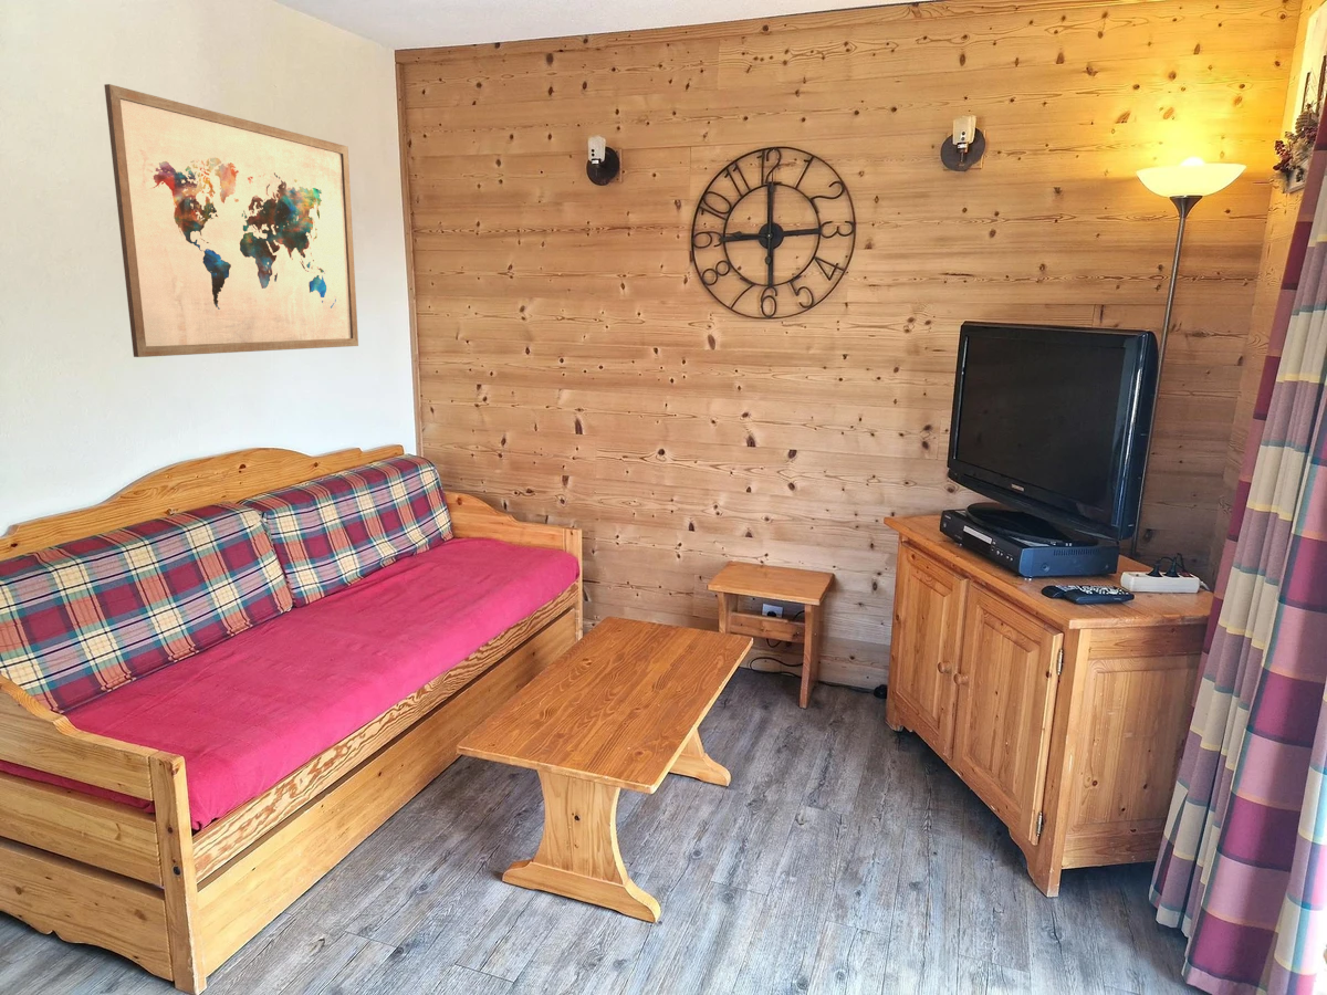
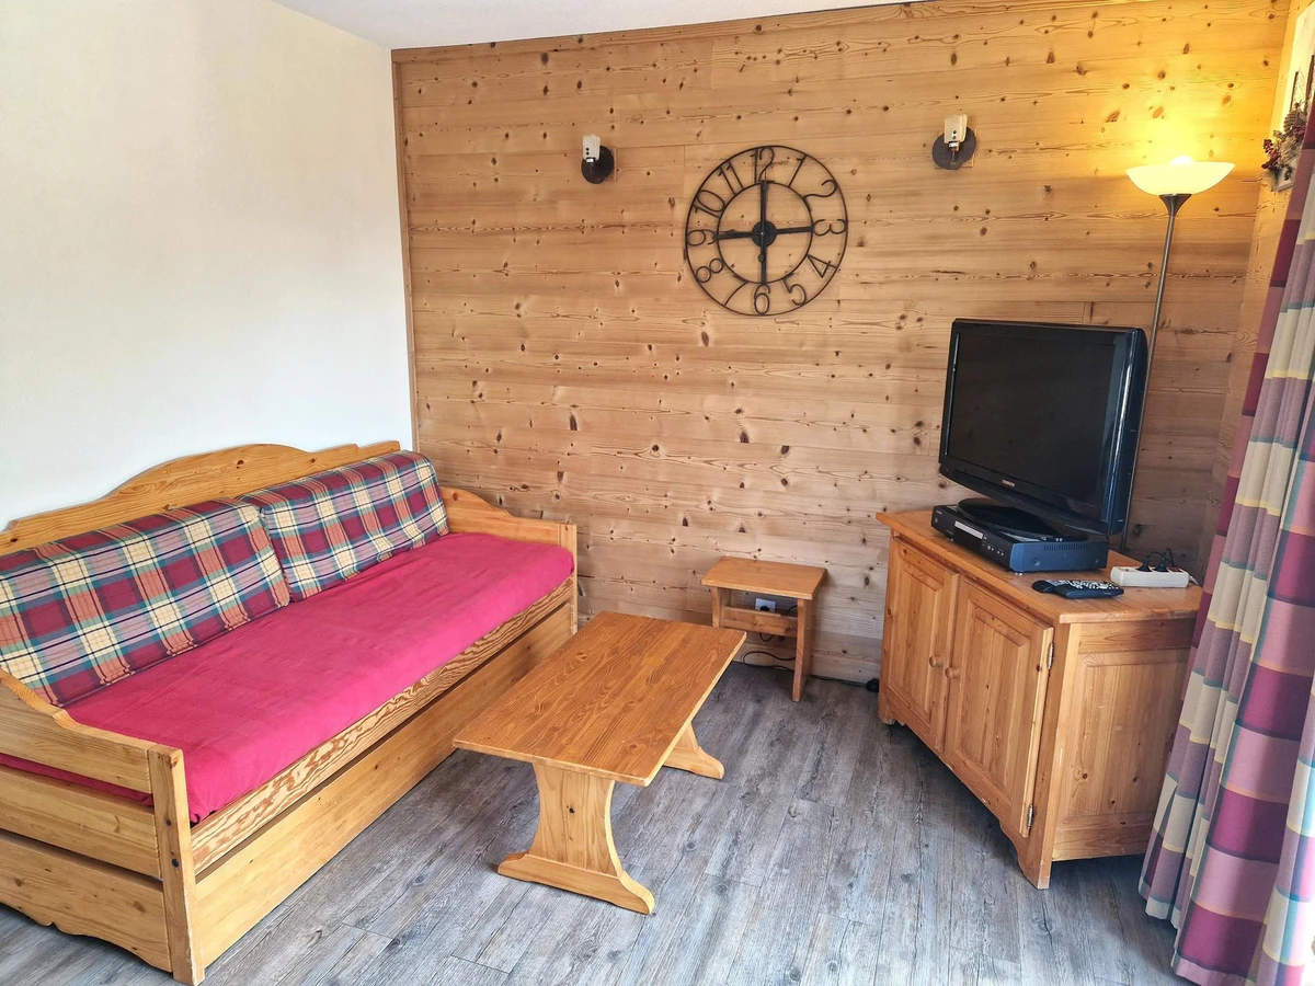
- wall art (253, 238)
